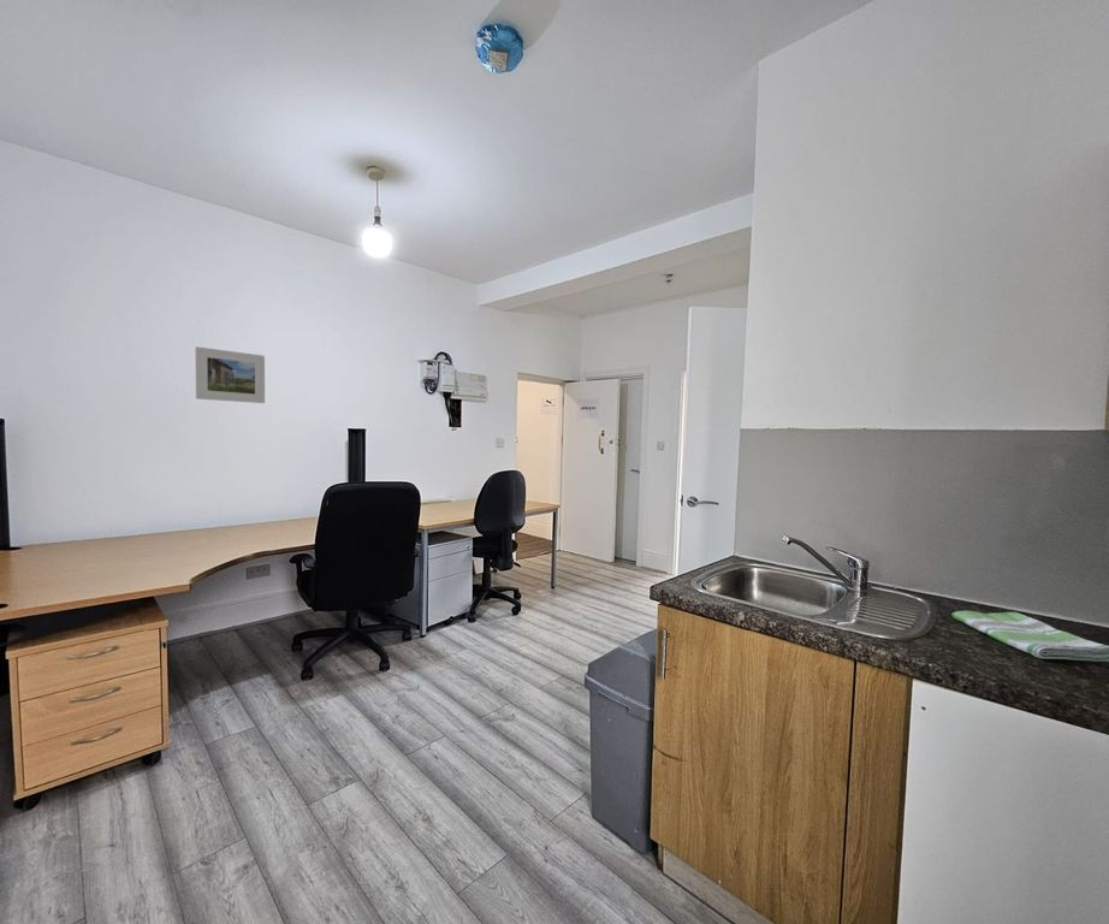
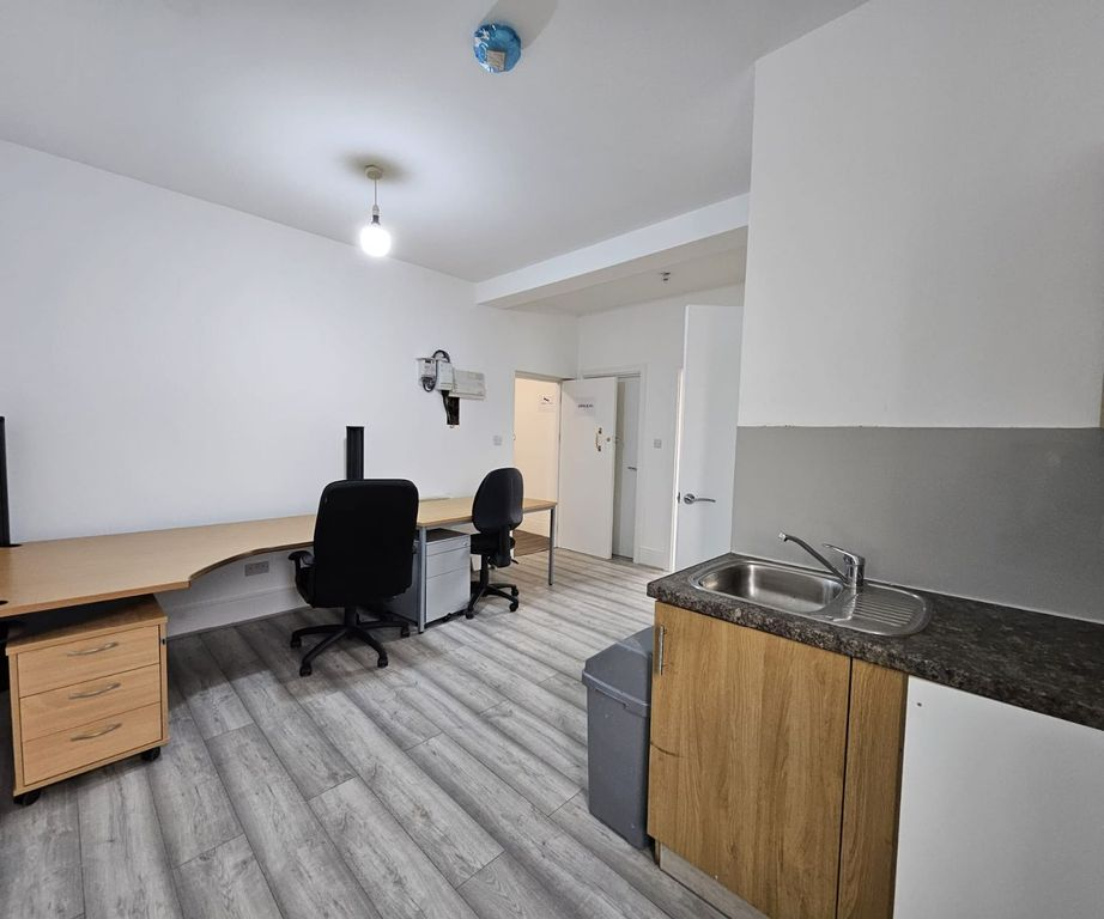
- dish towel (1026, 630)
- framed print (231, 375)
